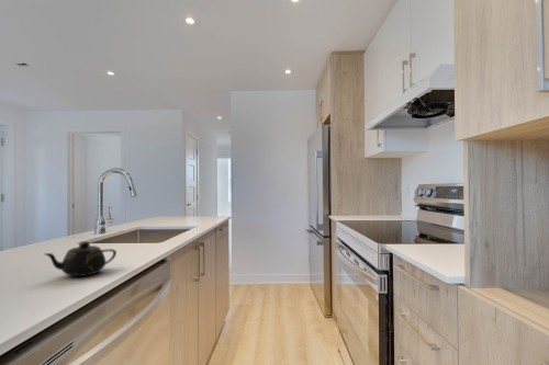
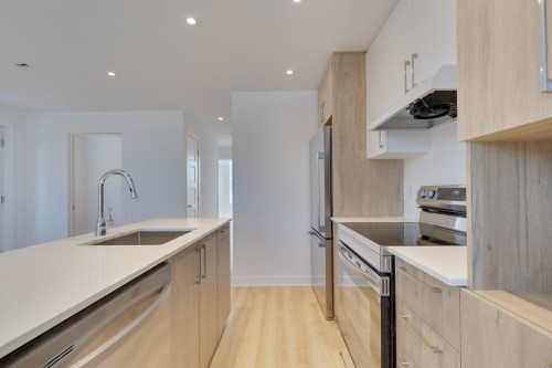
- teapot (81, 258)
